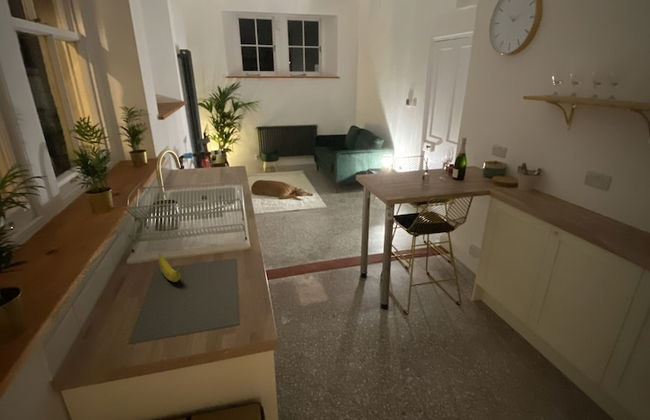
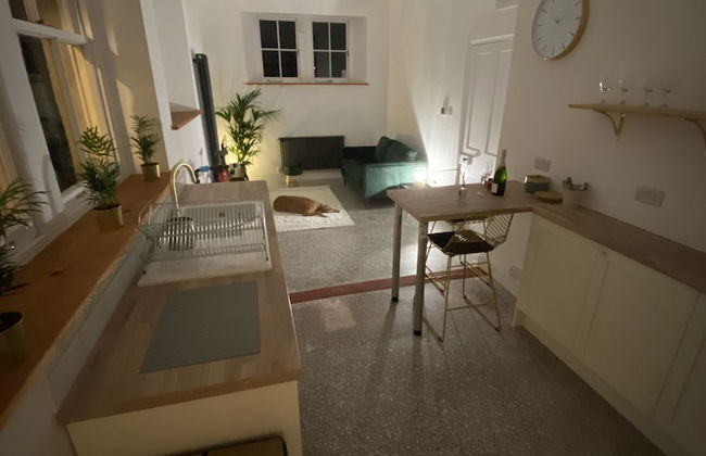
- banana (169, 269)
